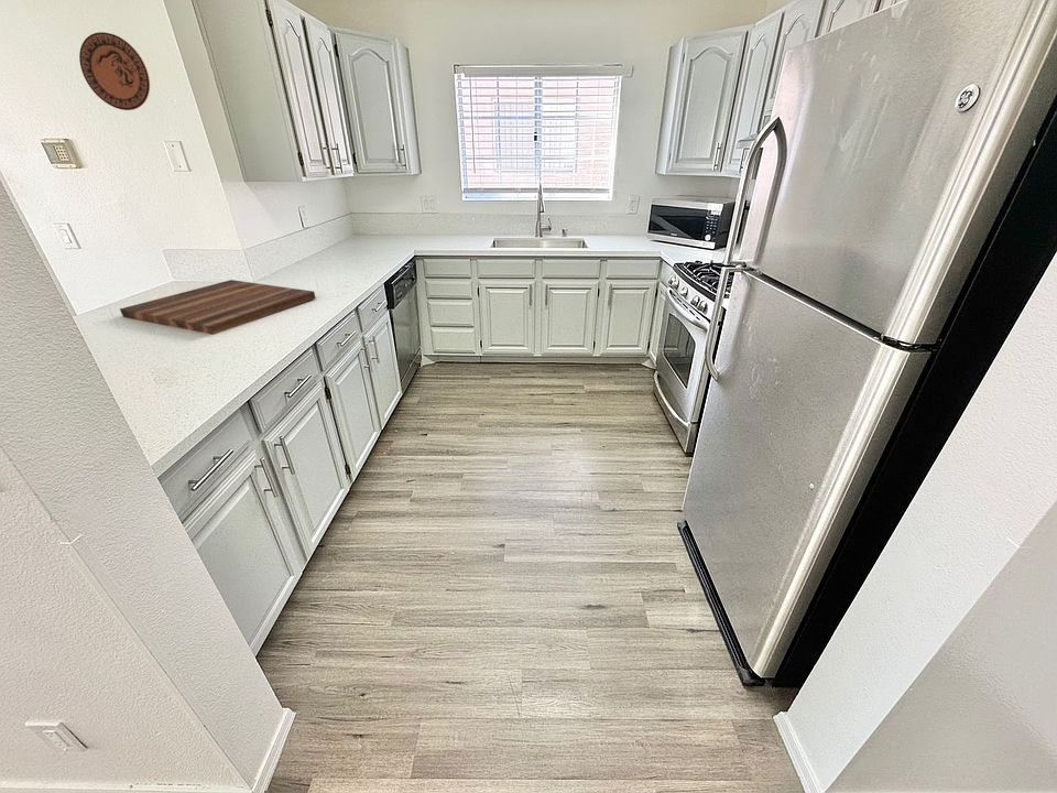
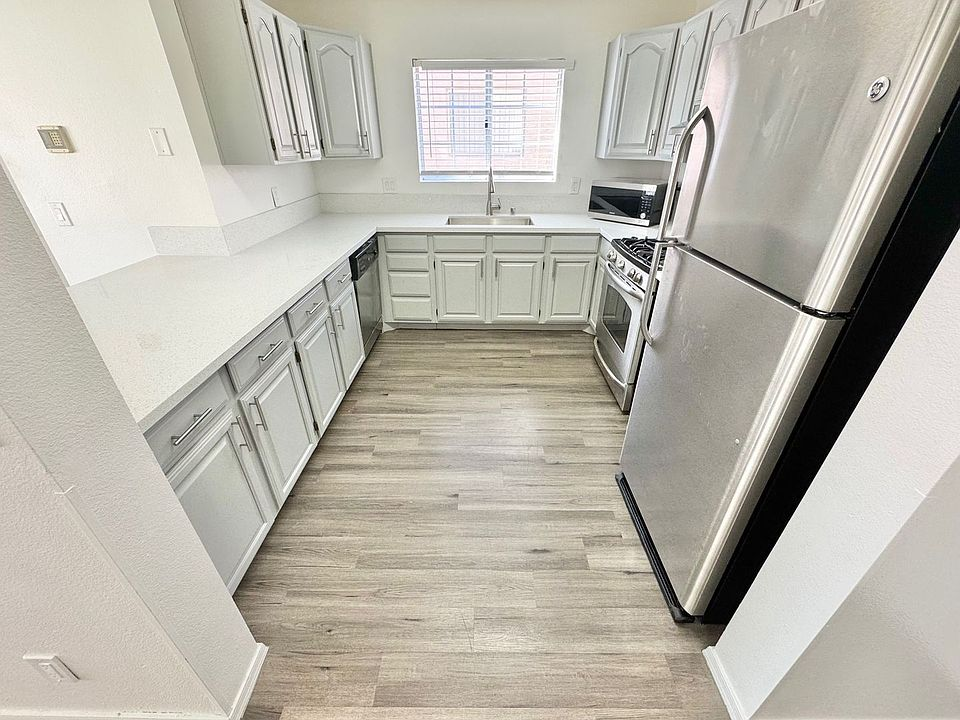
- cutting board (224, 303)
- decorative plate (116, 73)
